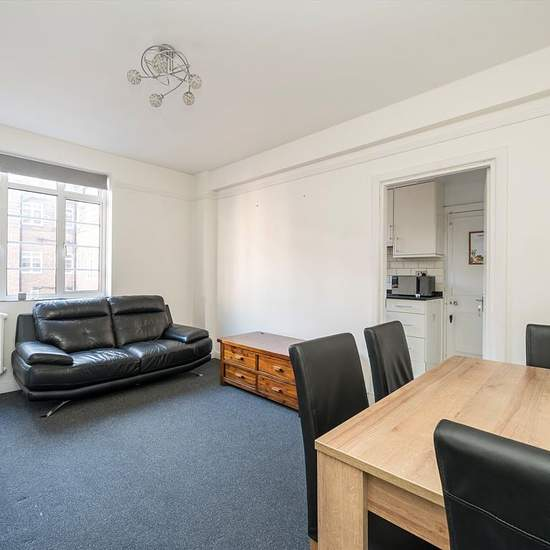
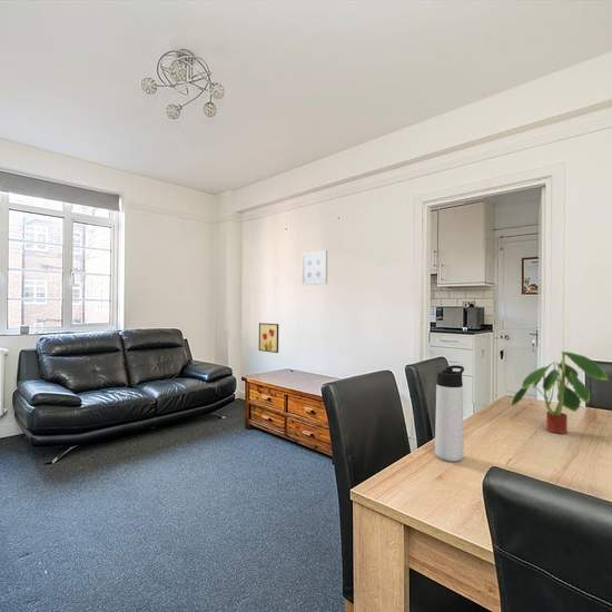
+ wall art (314, 268)
+ thermos bottle (451, 411)
+ plant (561, 389)
+ wall art (268, 337)
